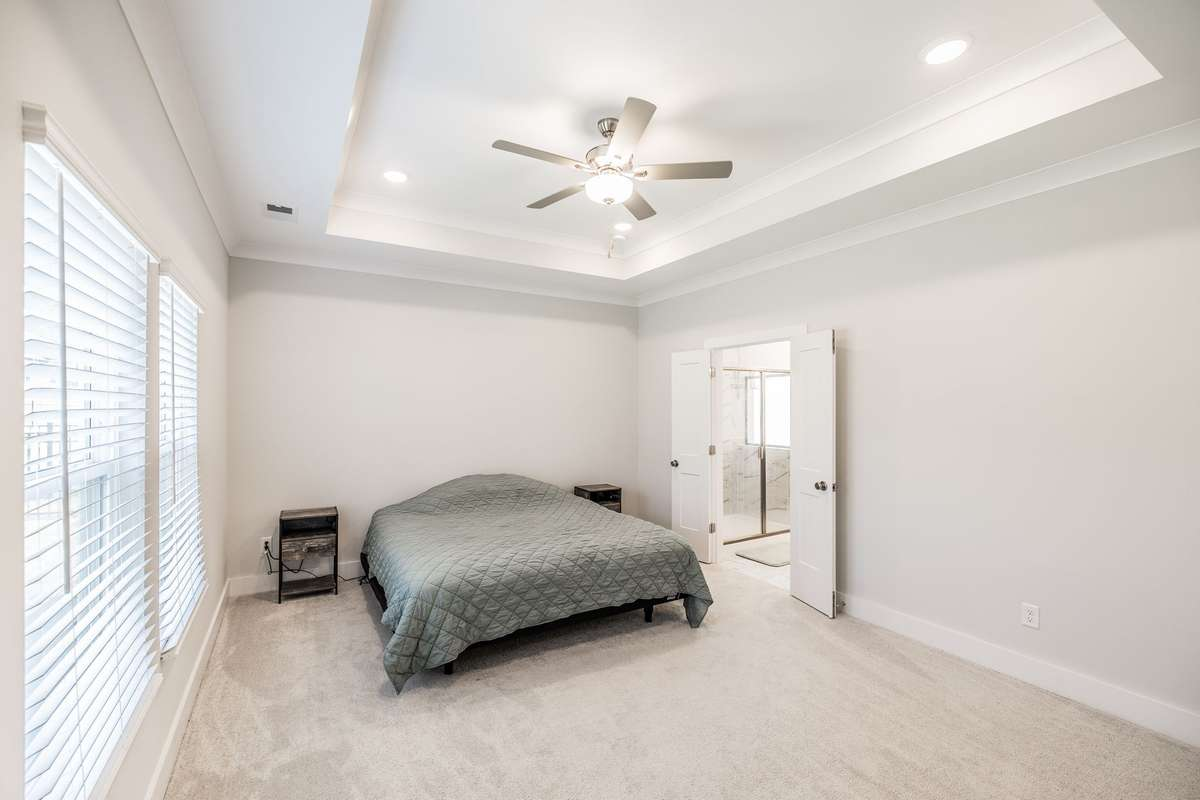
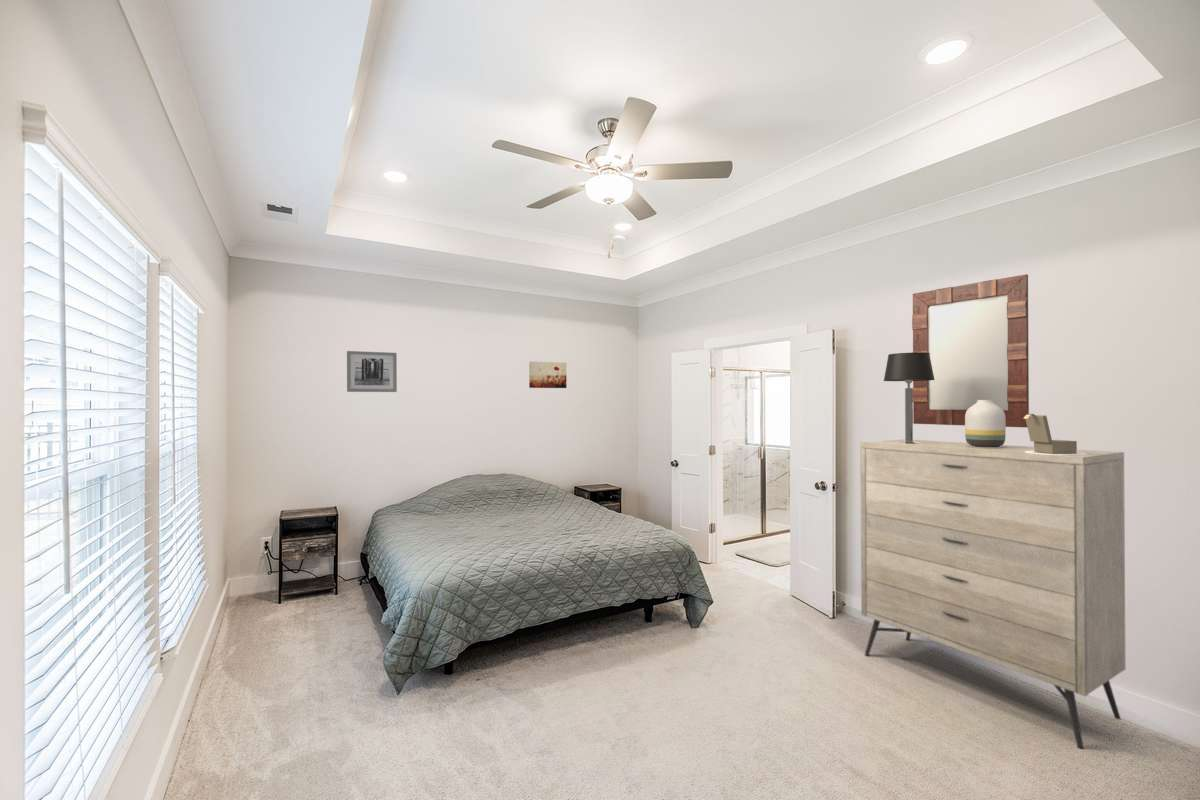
+ table lamp (908, 398)
+ jewelry box (1050, 434)
+ vase (984, 423)
+ wall art (548, 375)
+ dresser (977, 565)
+ wall art (372, 371)
+ home mirror (965, 355)
